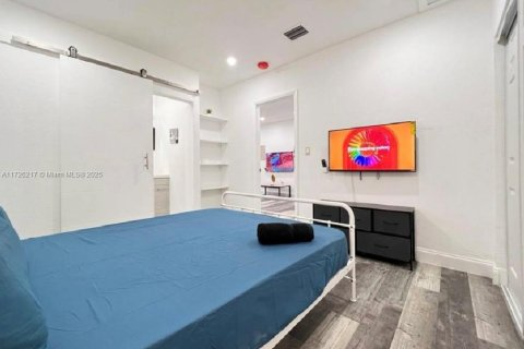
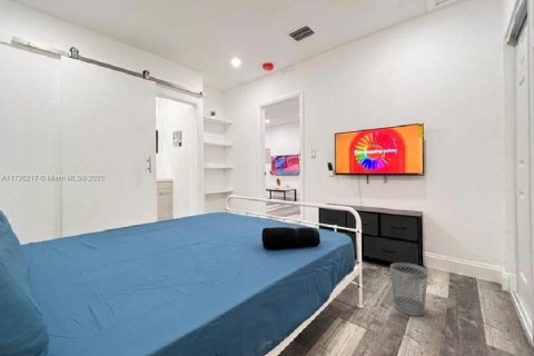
+ wastebasket (408, 288)
